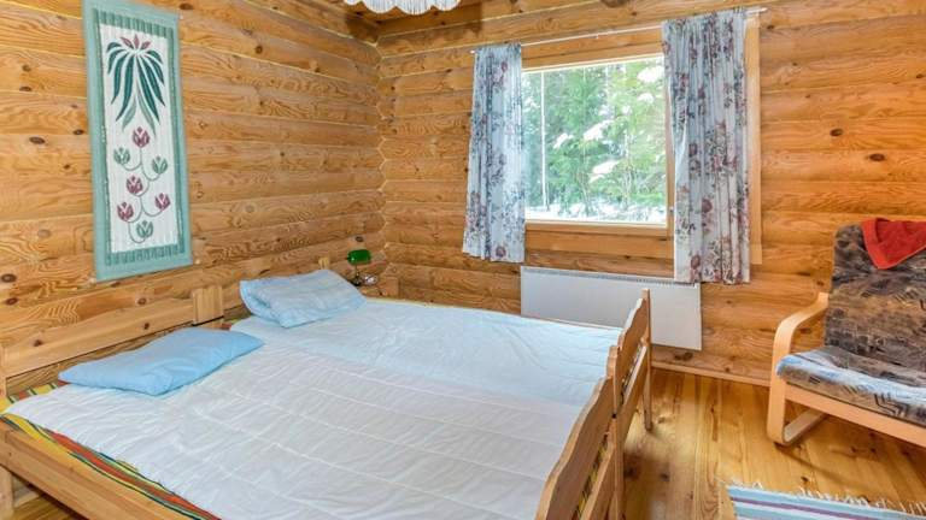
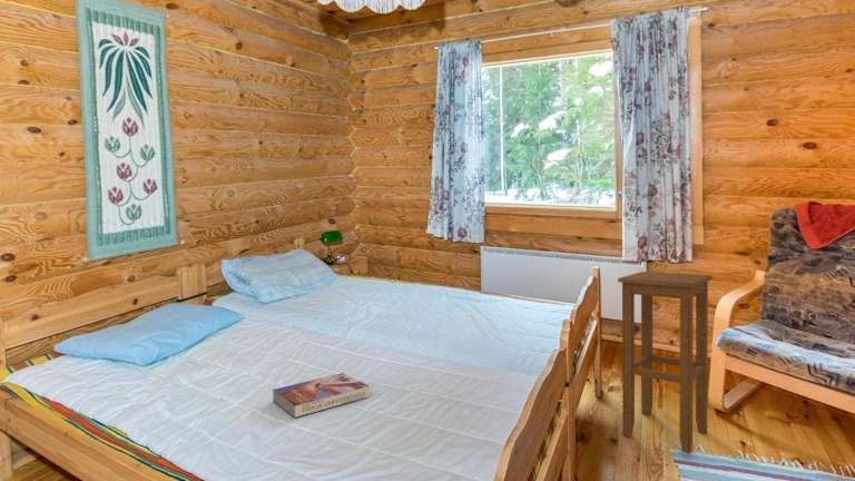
+ stool (664, 356)
+ textbook (321, 393)
